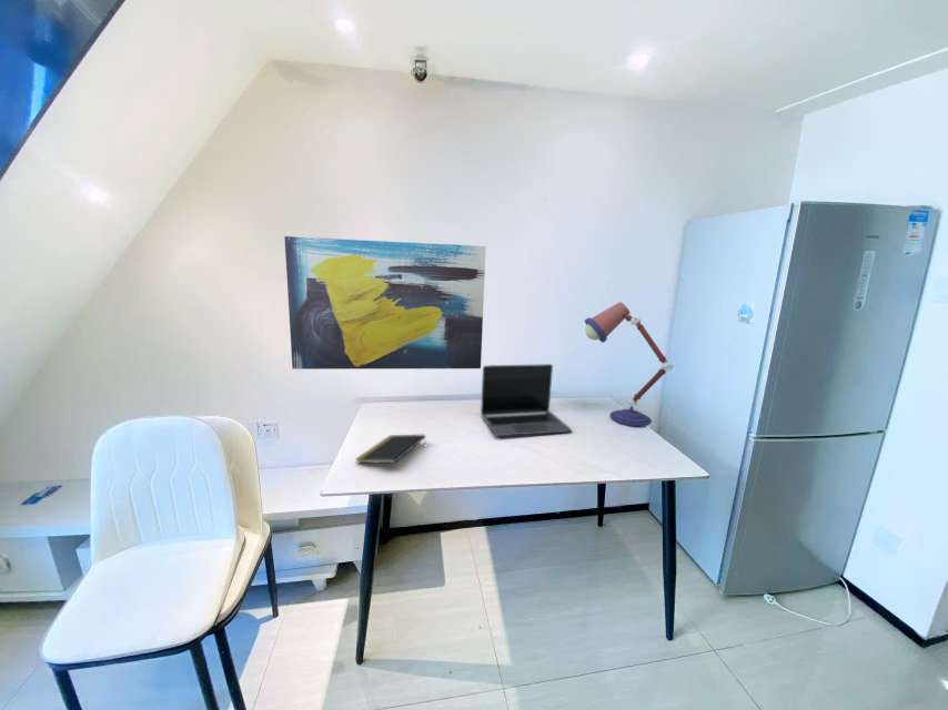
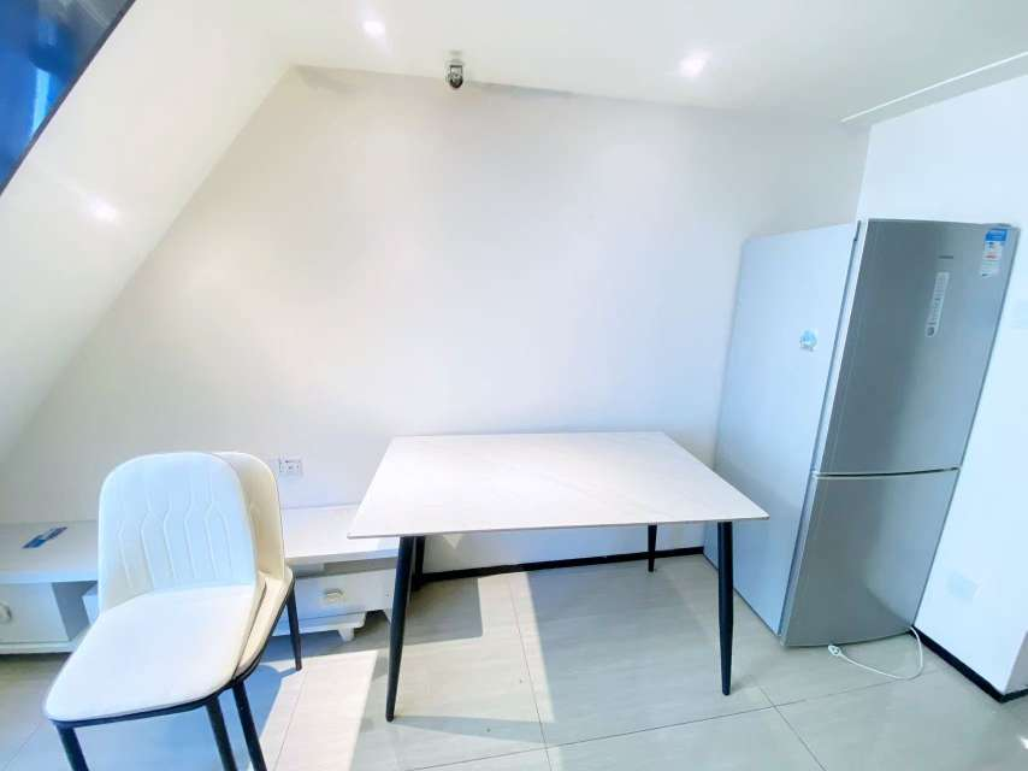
- wall art (390, 306)
- laptop (526, 397)
- notepad (392, 447)
- desk lamp (603, 342)
